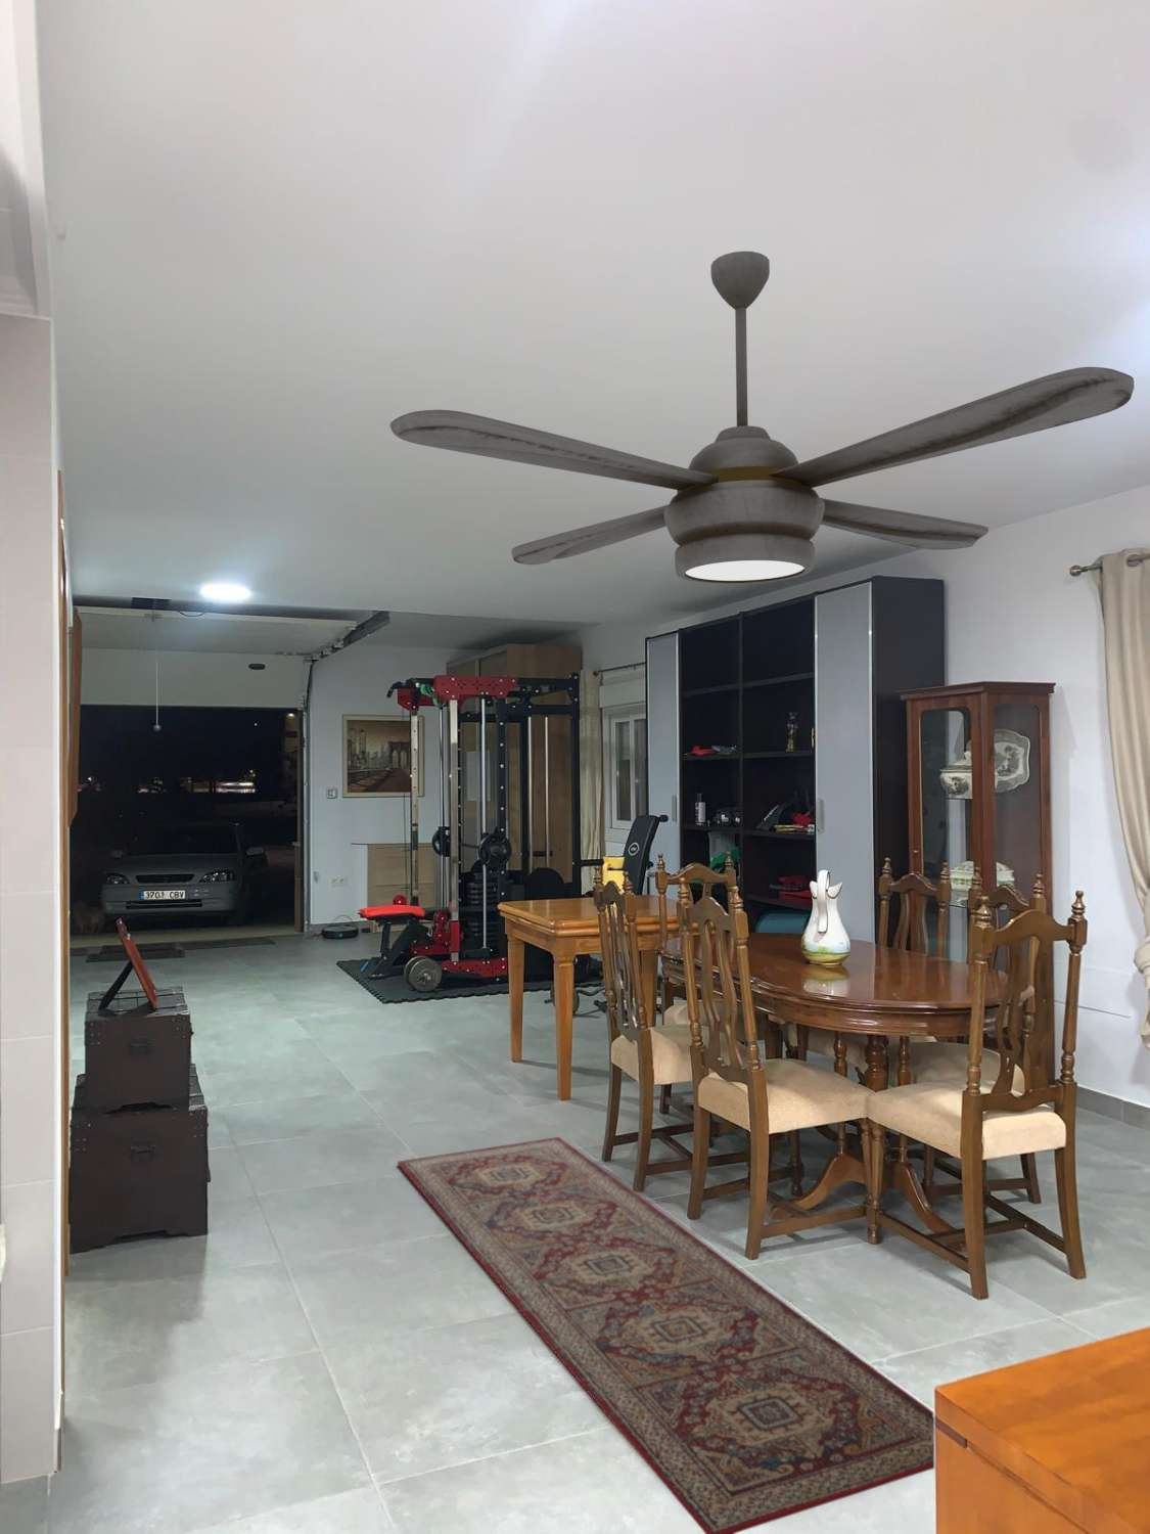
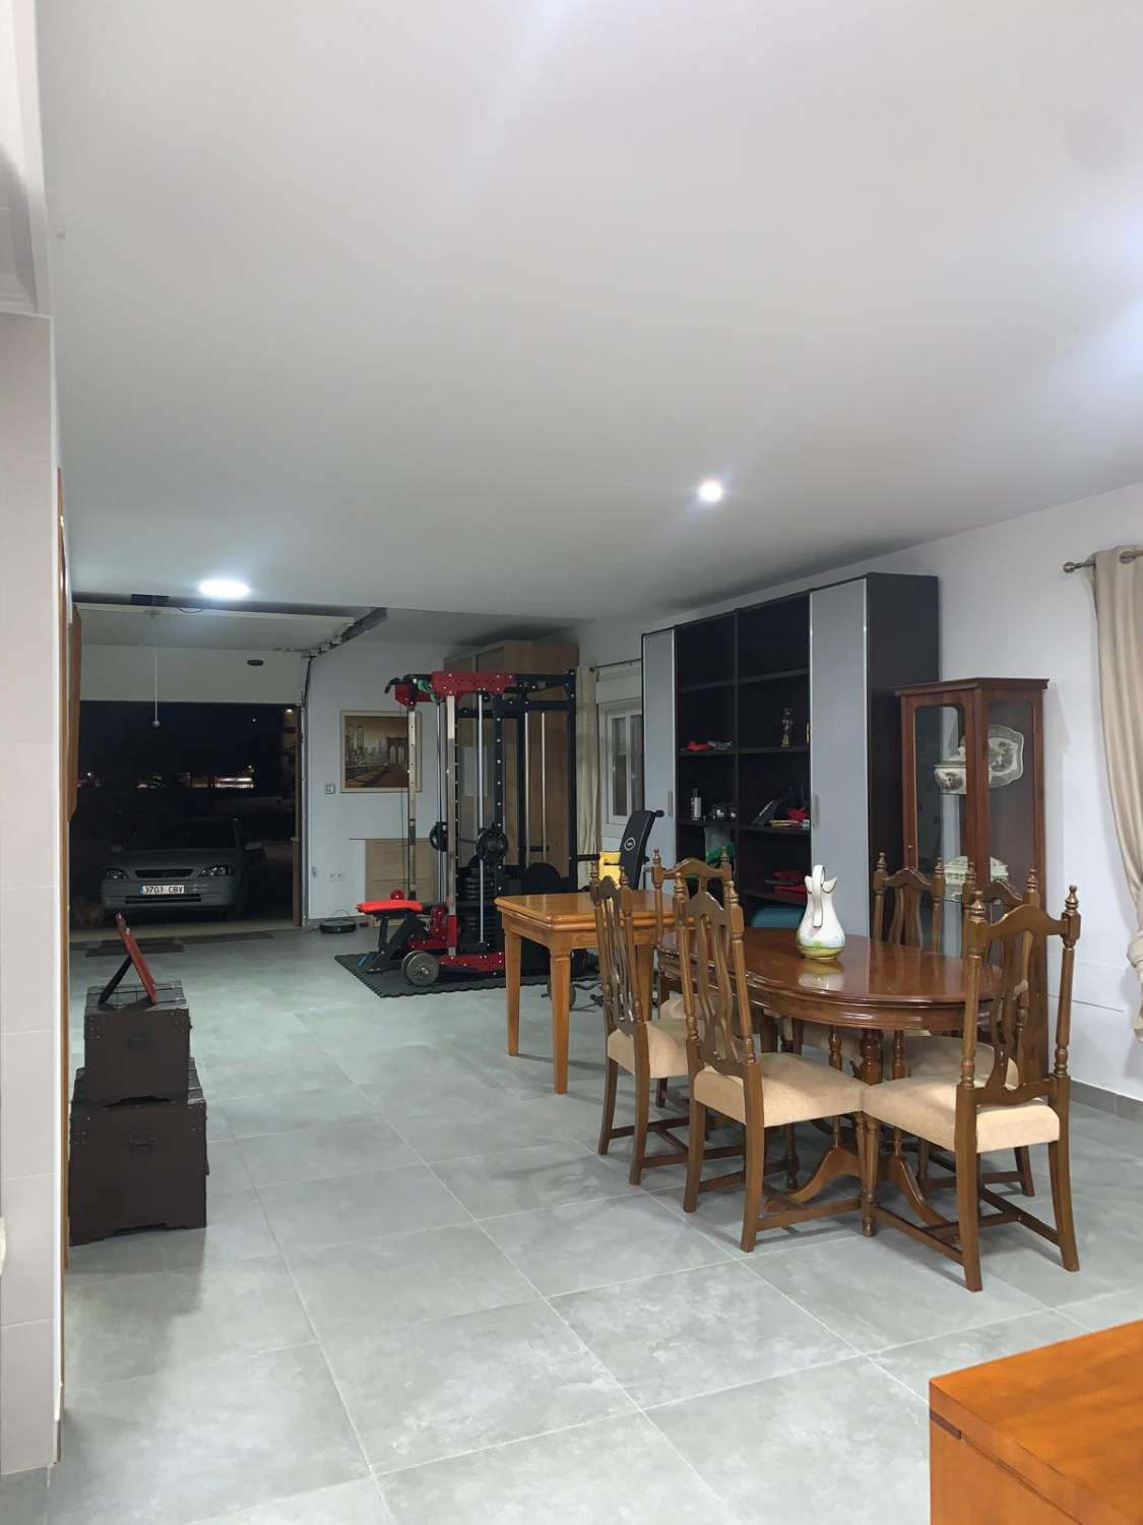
- rug (608, 1266)
- ceiling fan (742, 418)
